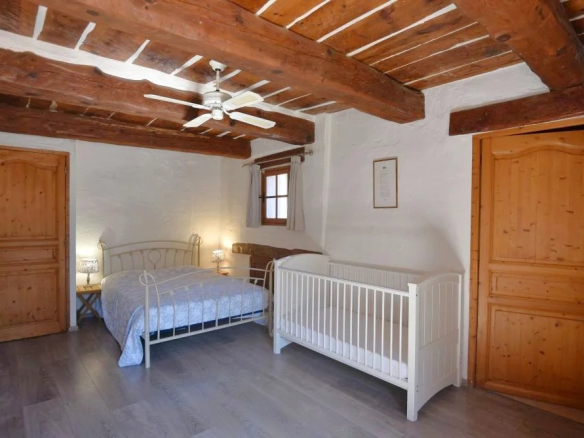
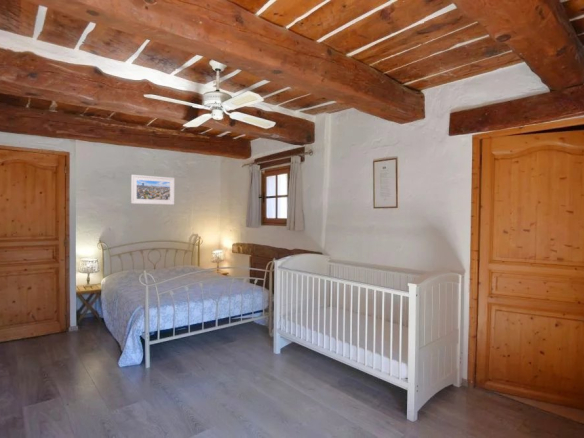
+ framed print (153, 190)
